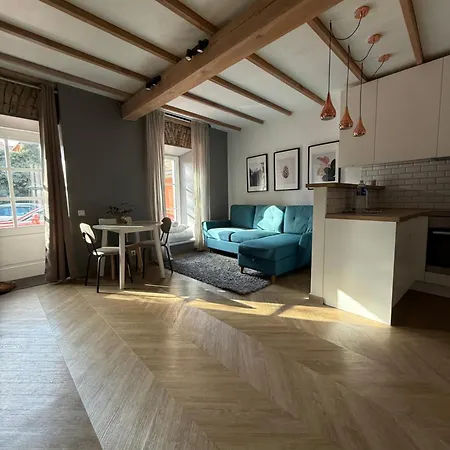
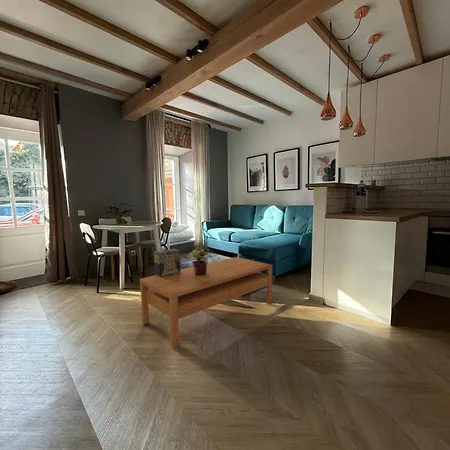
+ coffee table (212, 292)
+ decorative box (167, 262)
+ potted plant (197, 260)
